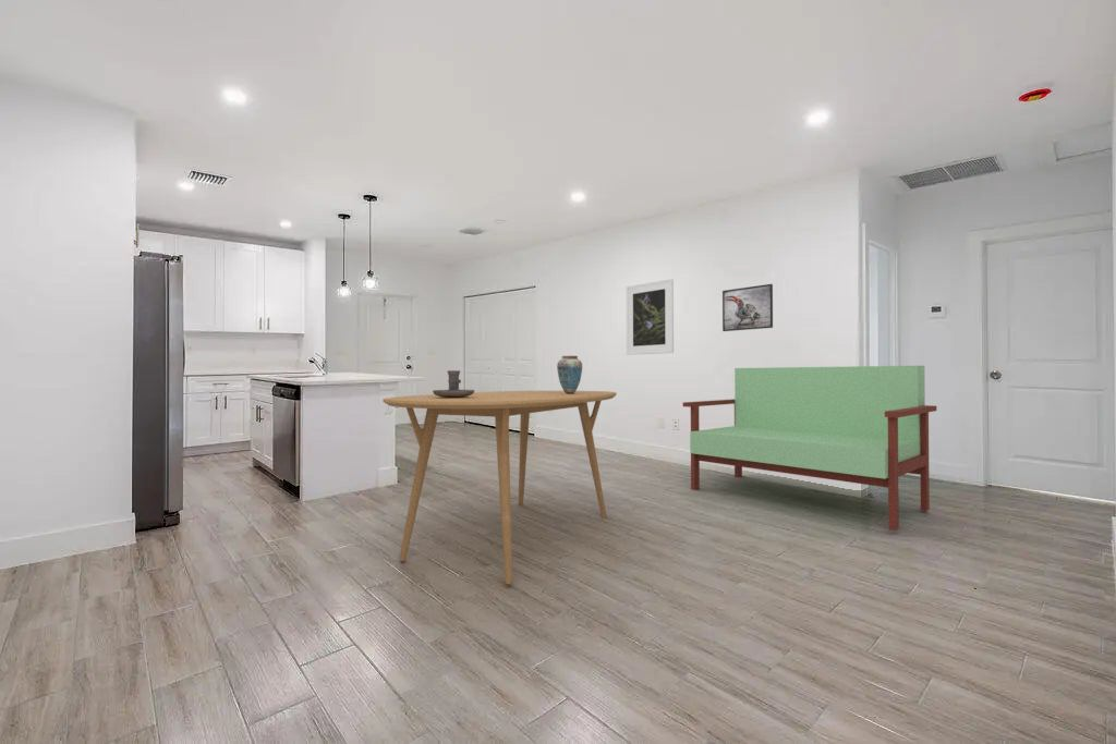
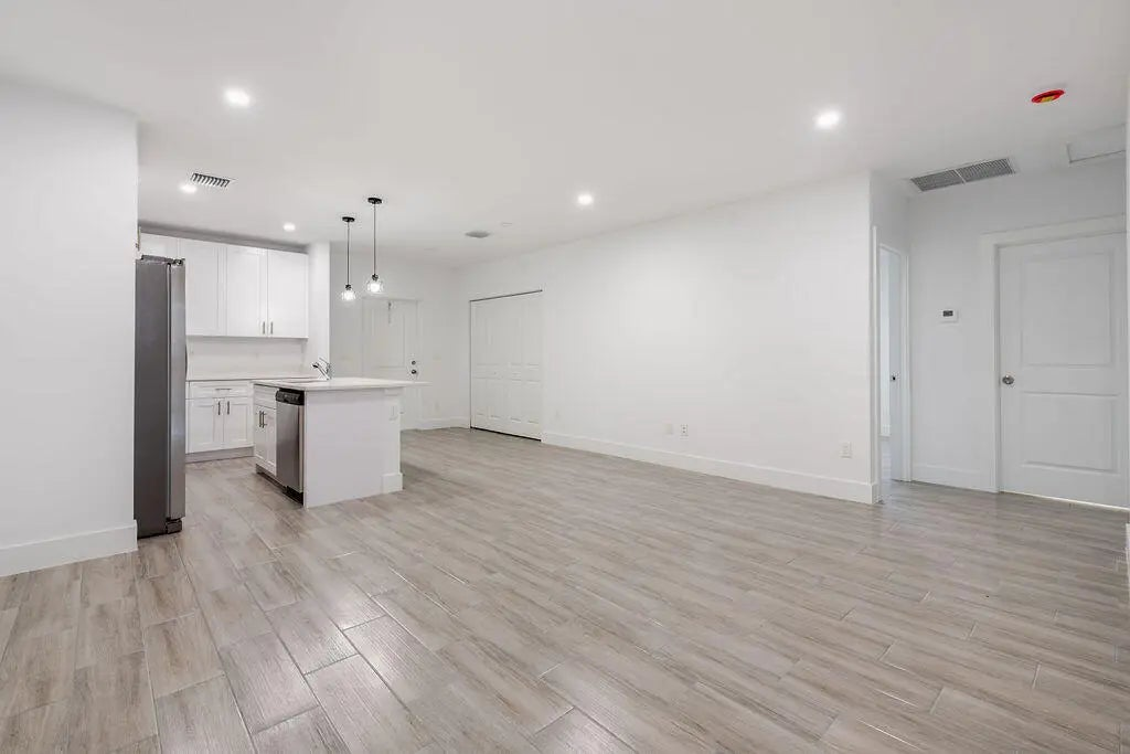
- futon (800, 432)
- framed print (747, 308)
- dining table (519, 466)
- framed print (648, 318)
- vase (569, 374)
- candle holder (452, 383)
